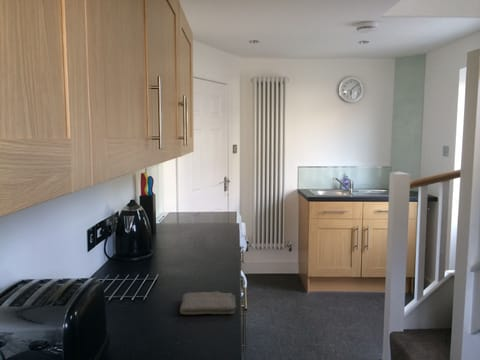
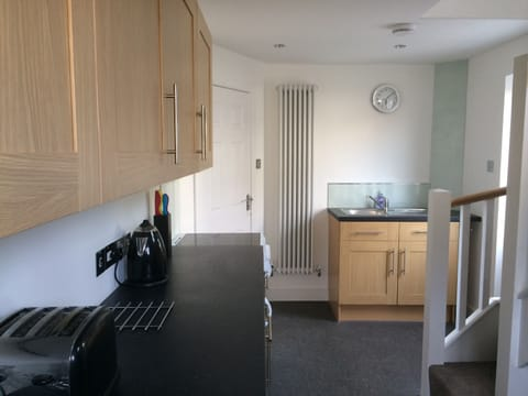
- washcloth (208, 302)
